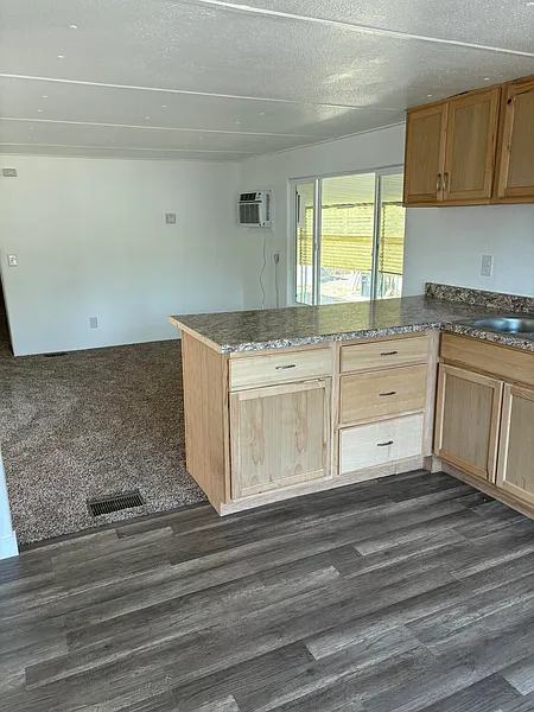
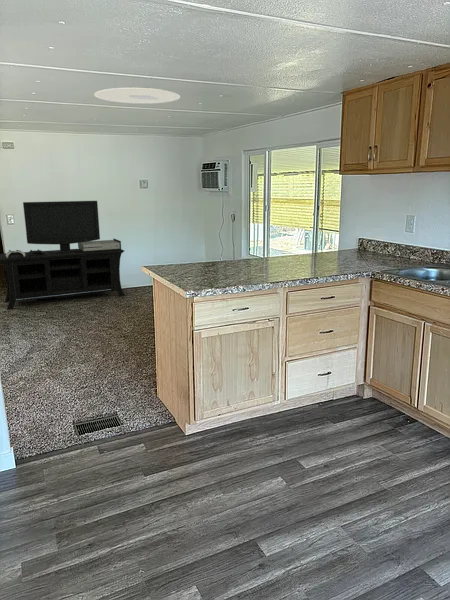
+ media console (62, 251)
+ ceiling light (137, 92)
